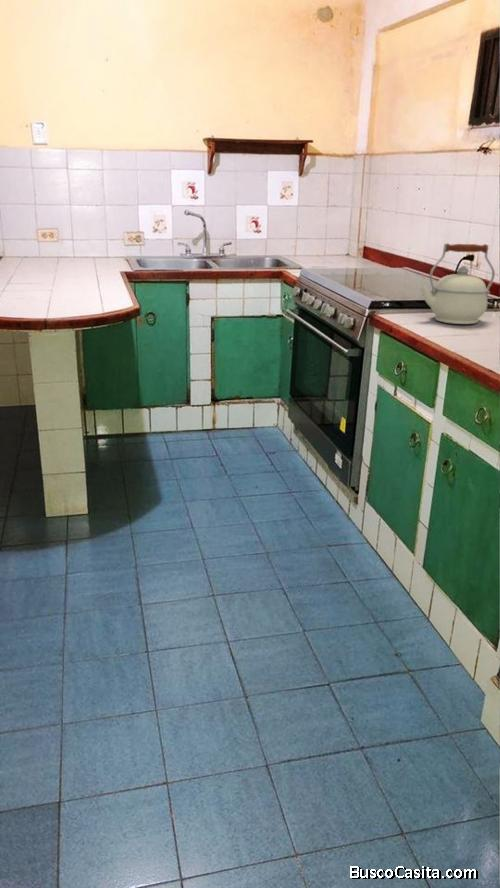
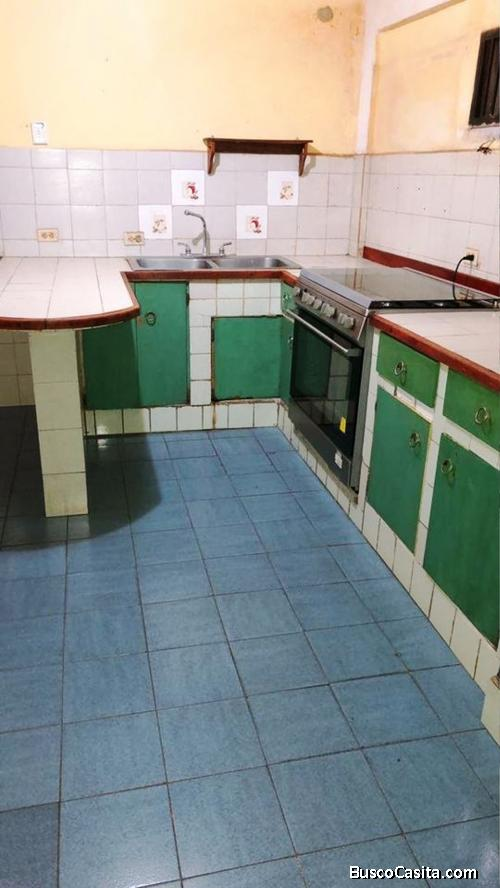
- kettle (456, 283)
